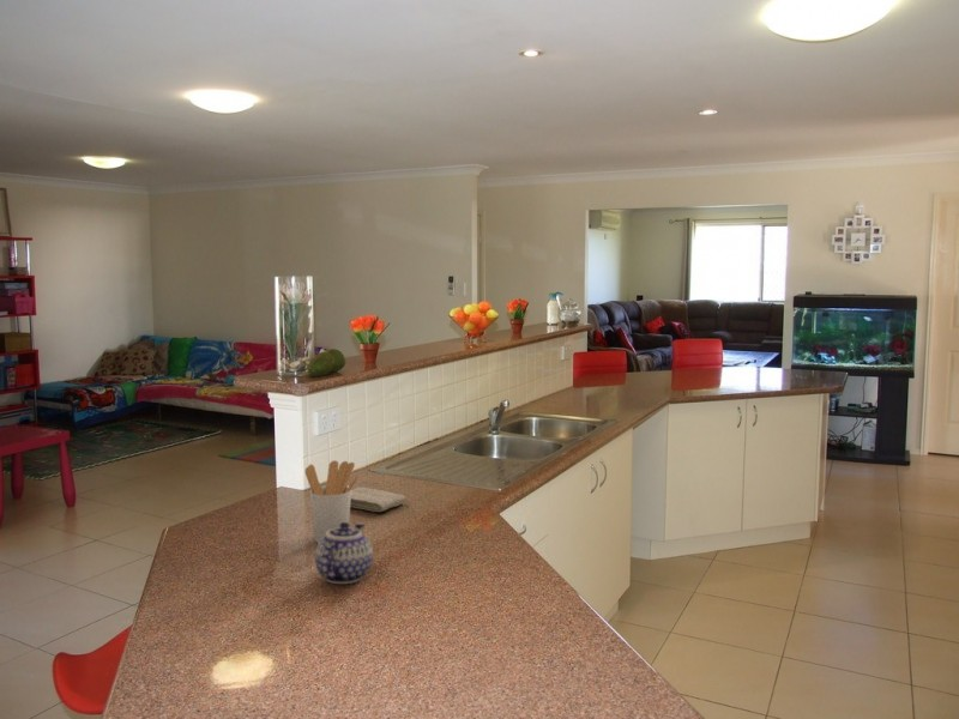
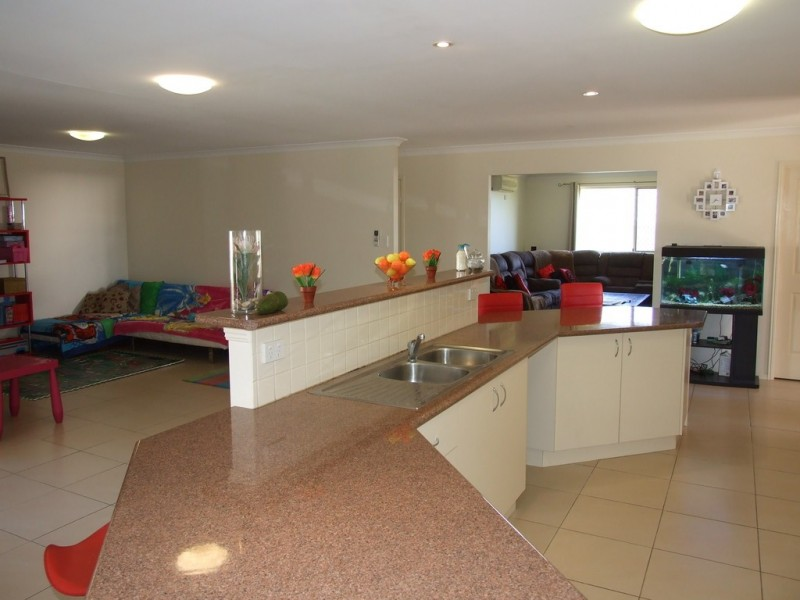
- teapot (344, 550)
- washcloth (369, 497)
- utensil holder (334, 500)
